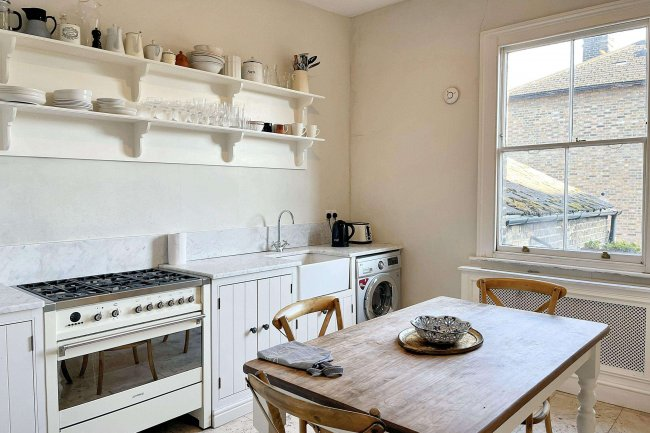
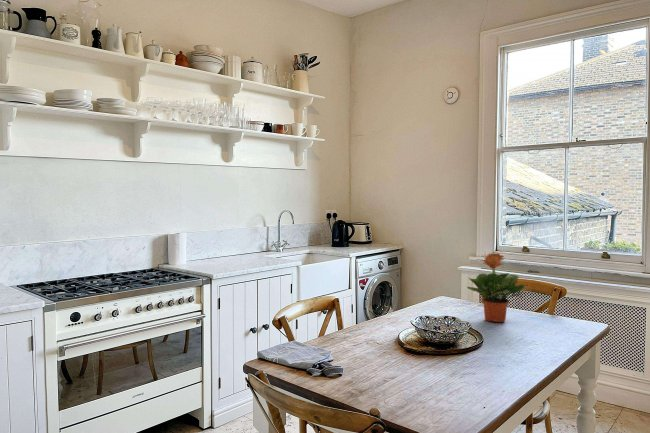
+ potted plant (493, 287)
